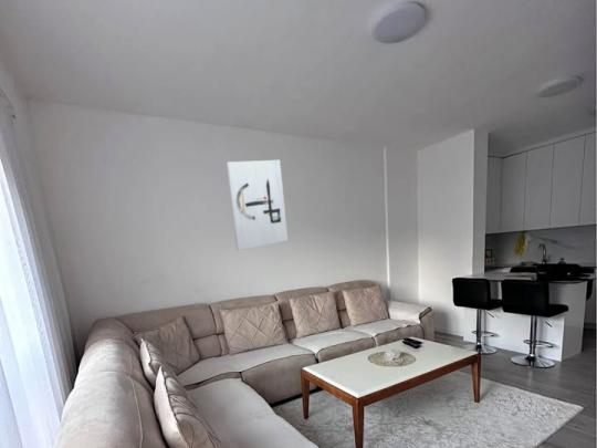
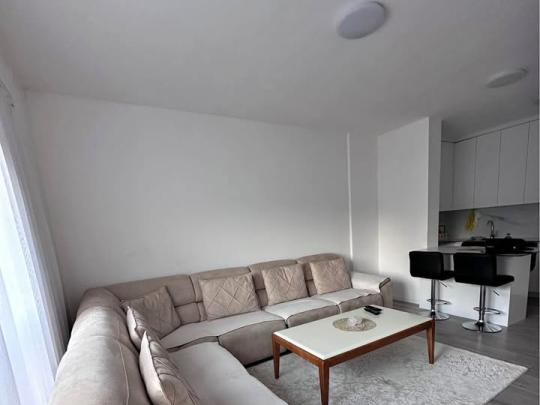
- wall art (259, 204)
